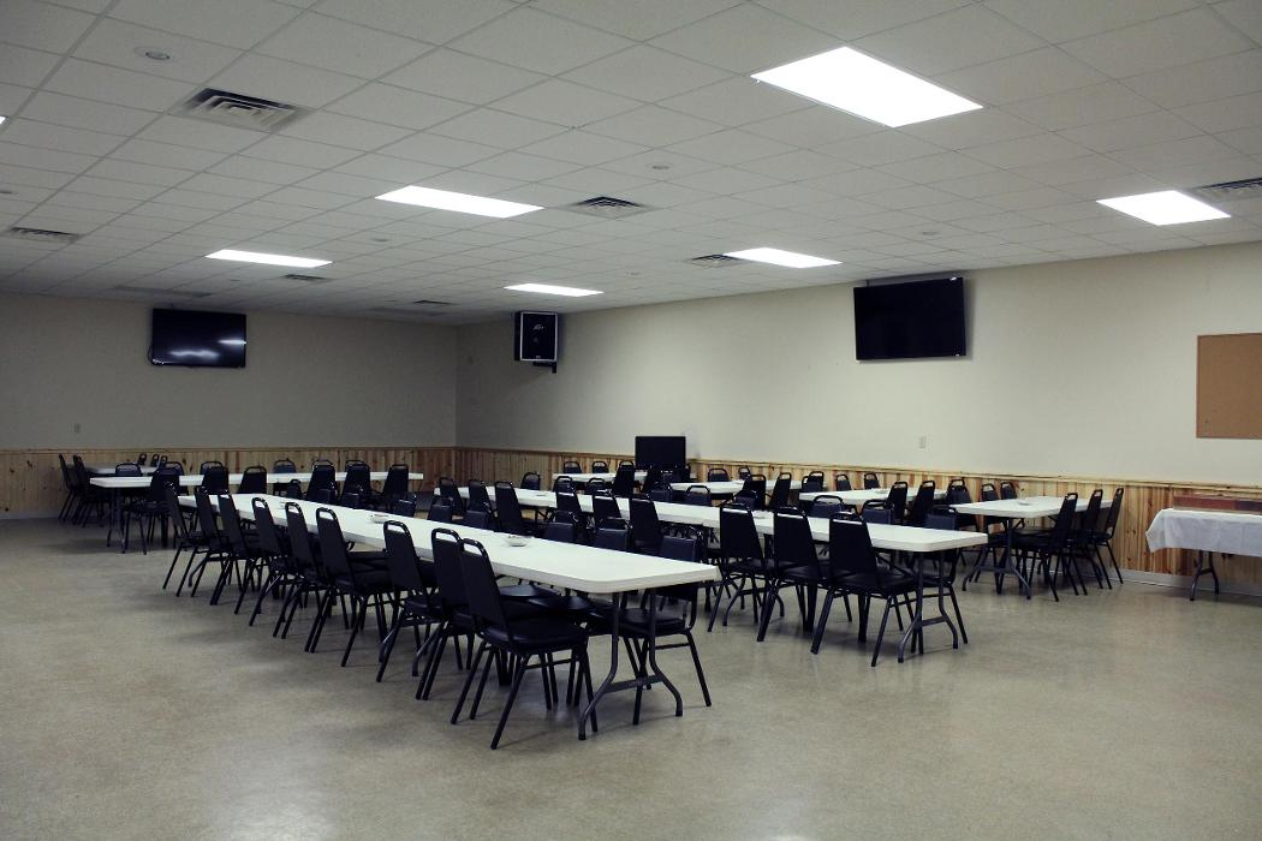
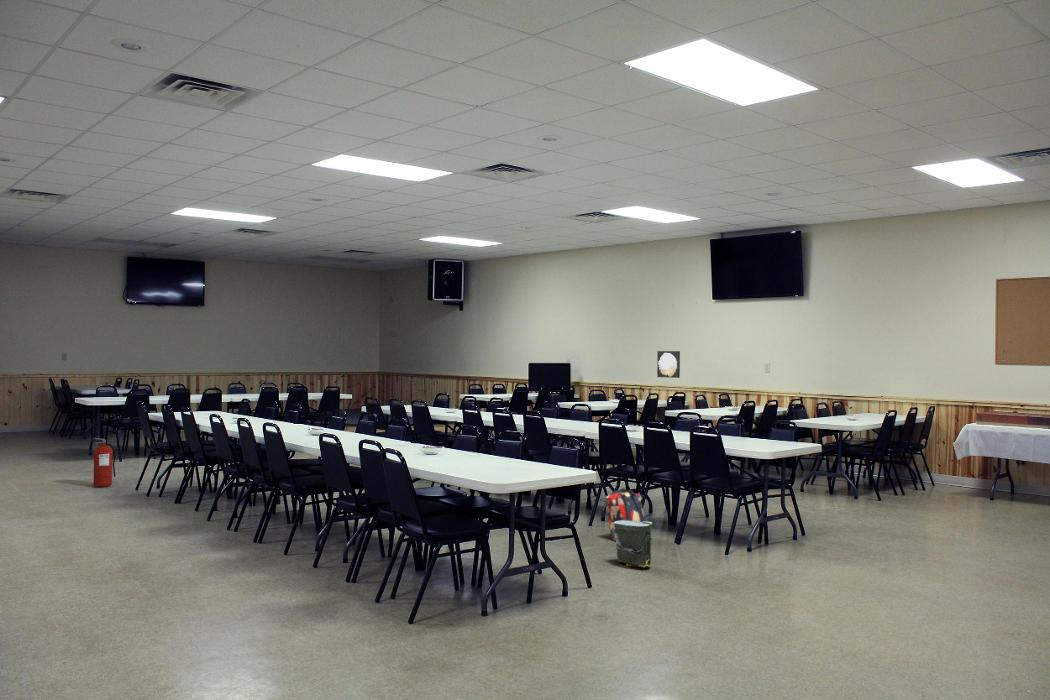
+ fire extinguisher (104, 461)
+ wall art (668, 364)
+ backpack (627, 513)
+ bag (632, 543)
